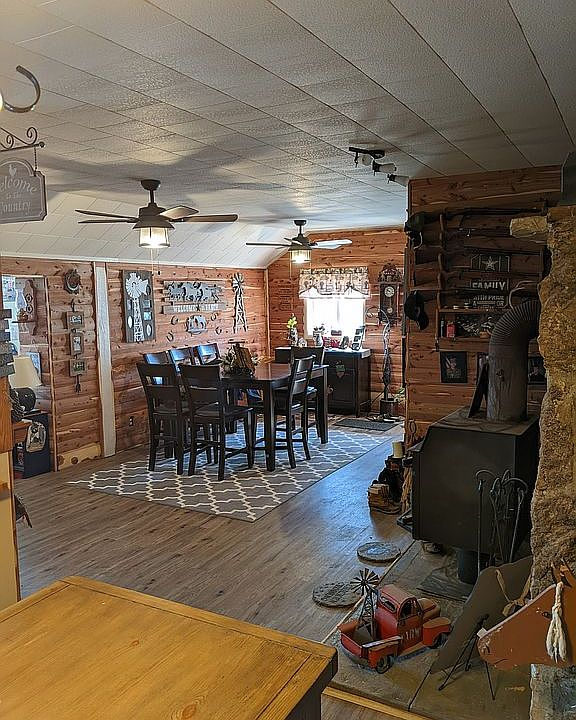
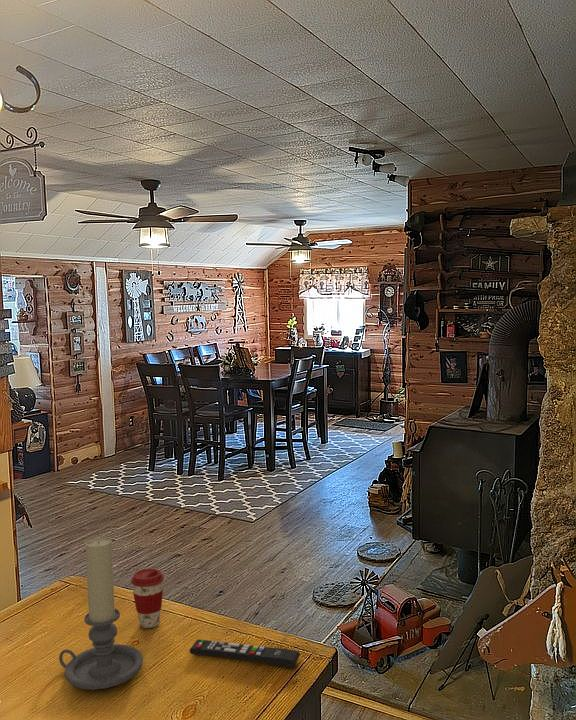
+ coffee cup (148, 598)
+ remote control (244, 652)
+ candle holder (95, 606)
